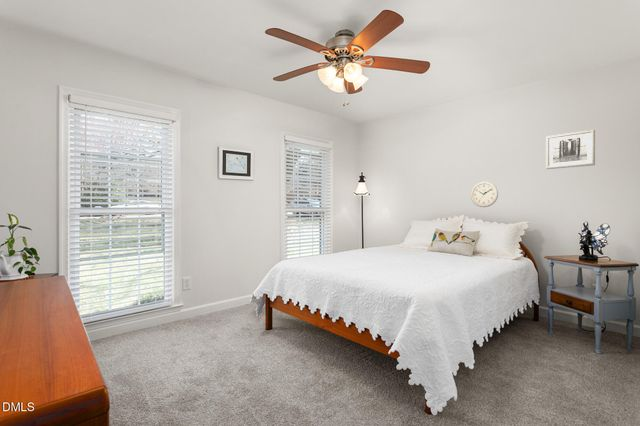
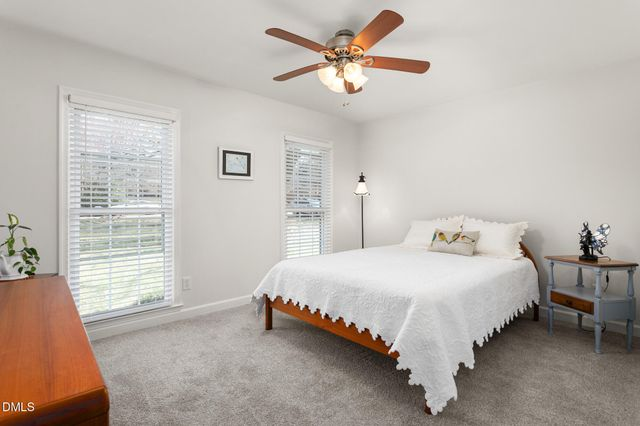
- wall art (569, 150)
- wall clock (483, 194)
